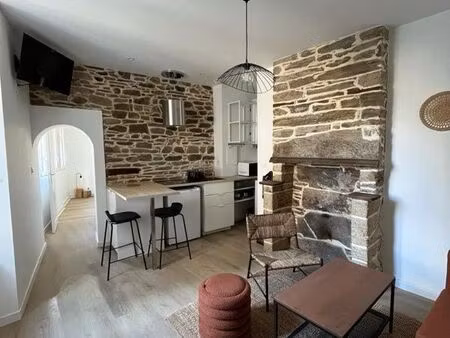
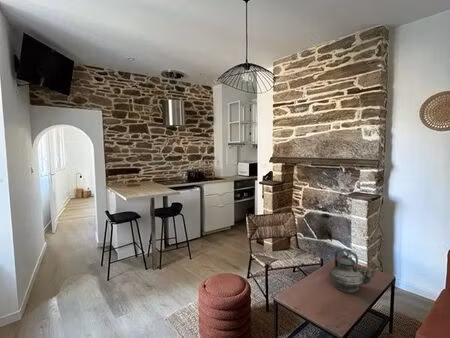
+ teapot (351, 270)
